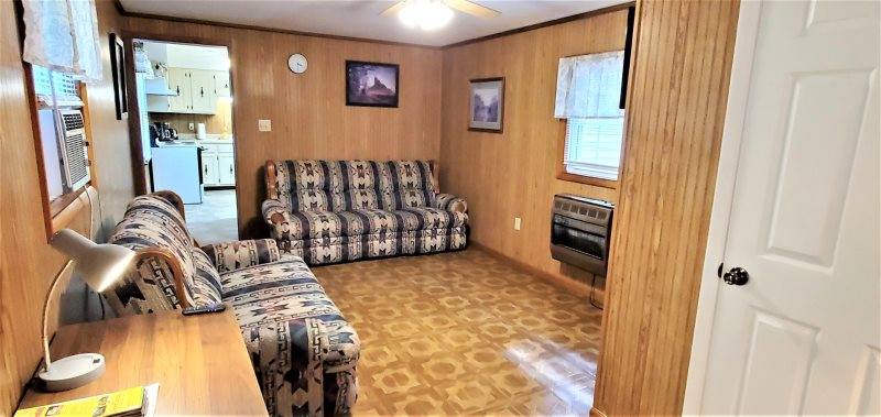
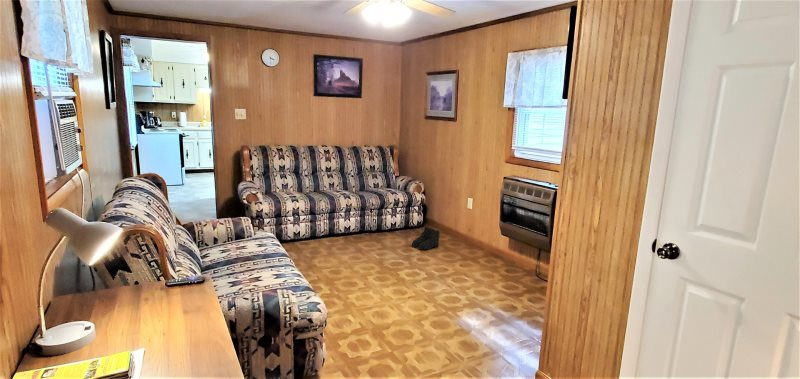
+ boots (425, 237)
